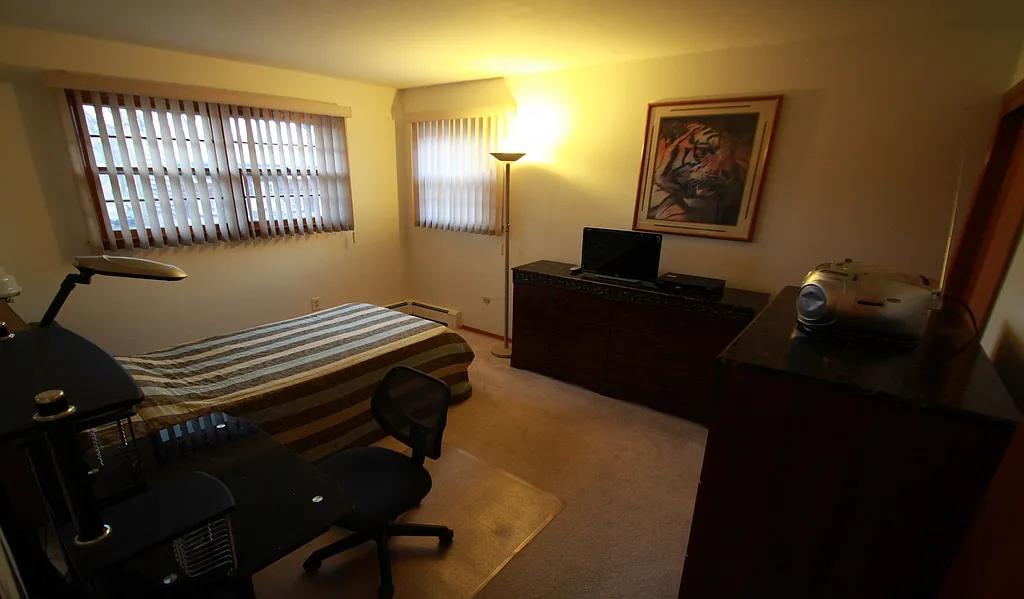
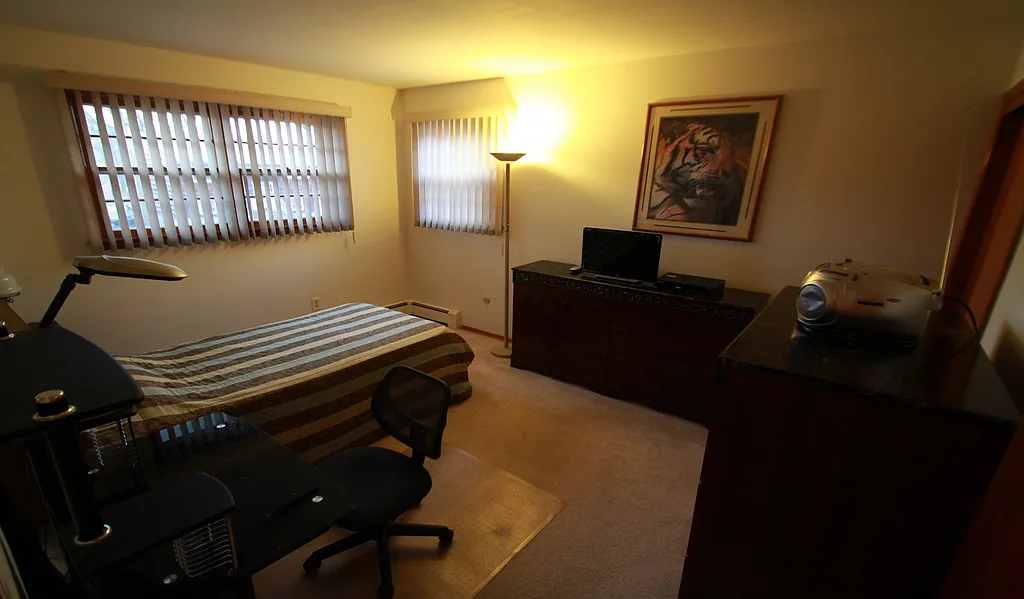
+ pen (293, 501)
